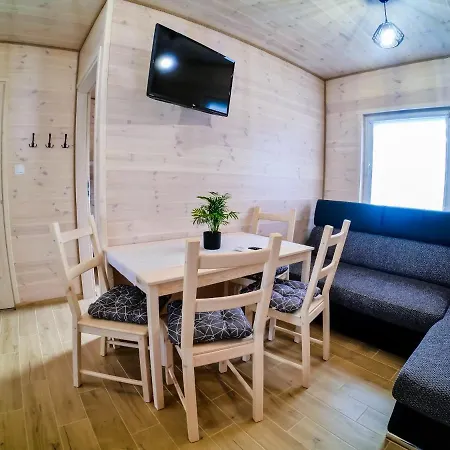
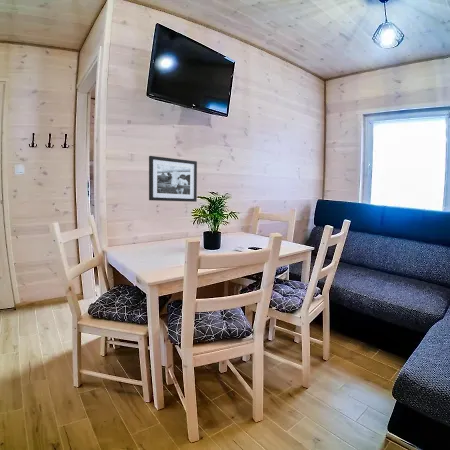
+ picture frame (173, 180)
